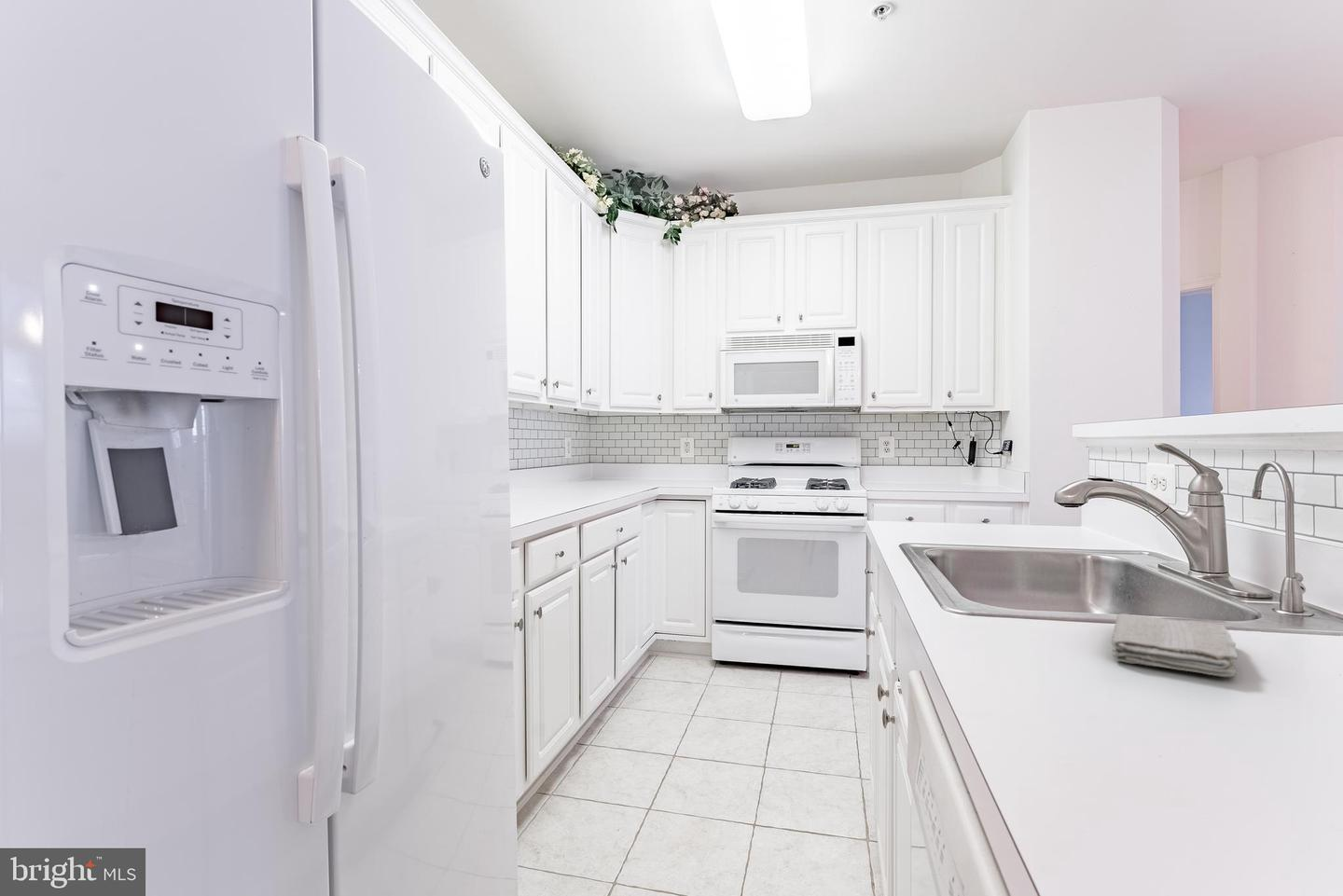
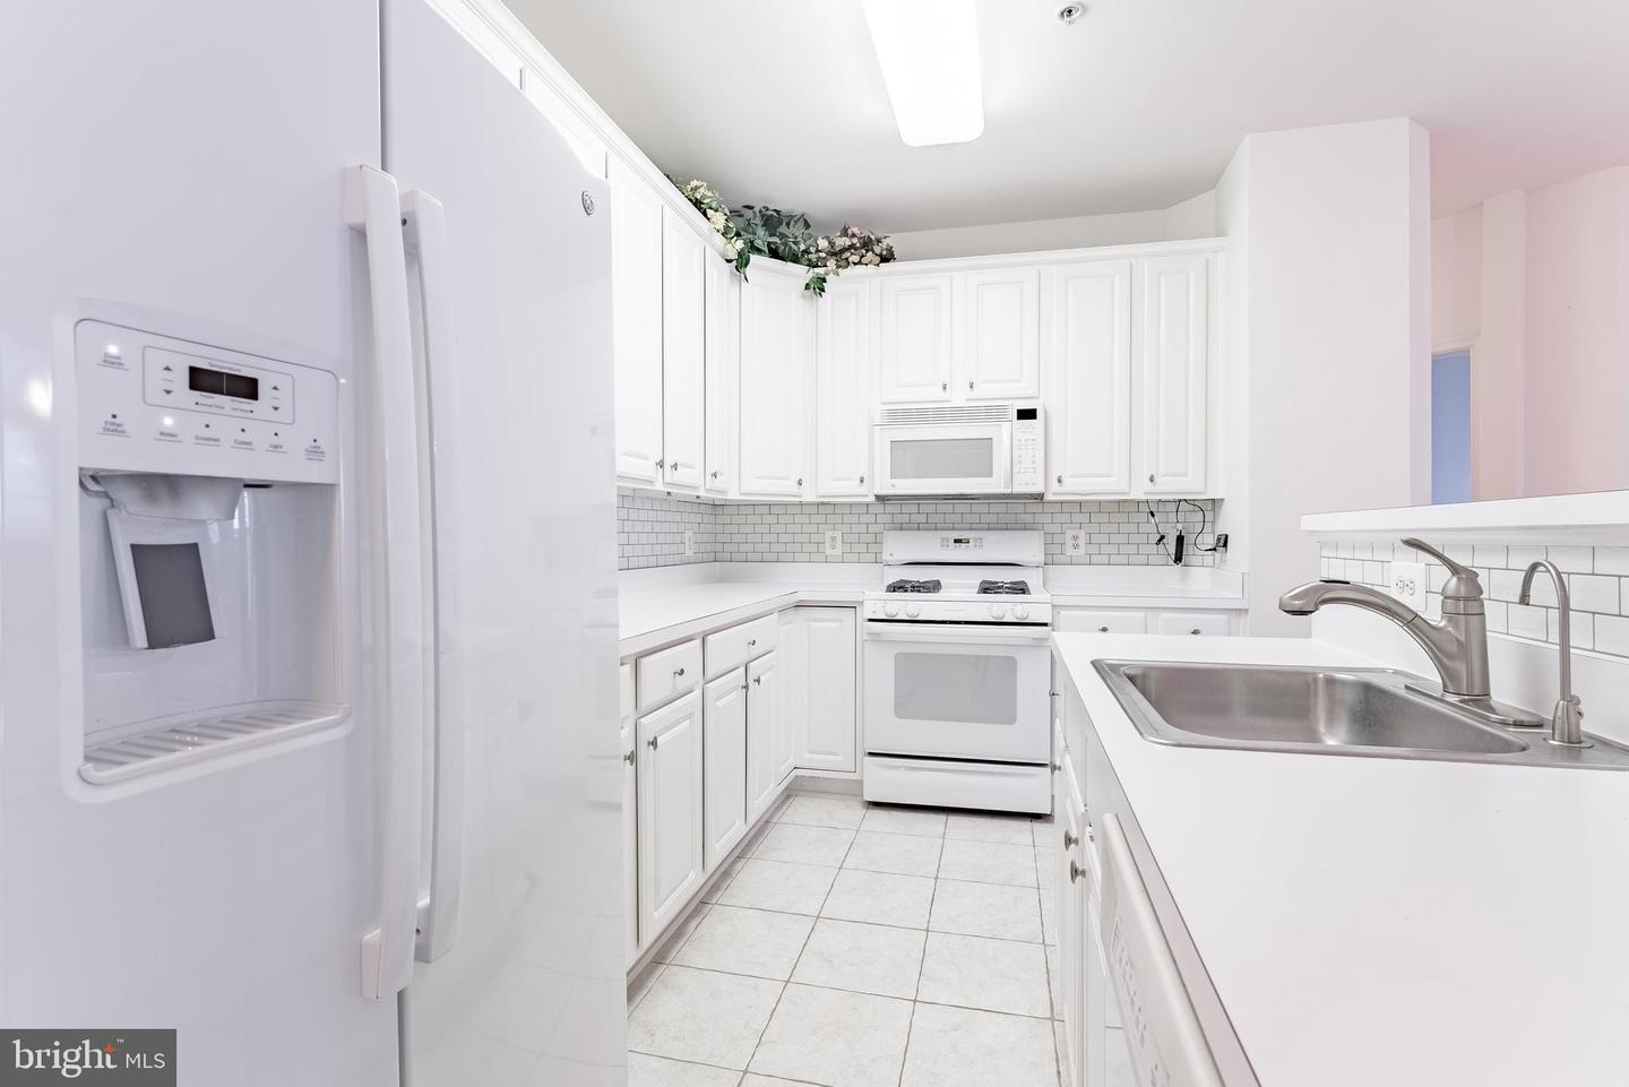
- washcloth (1170, 640)
